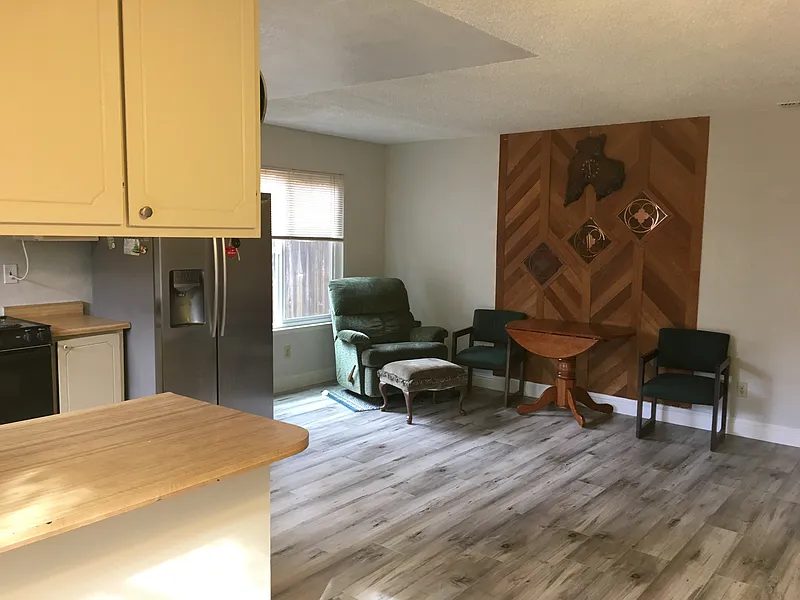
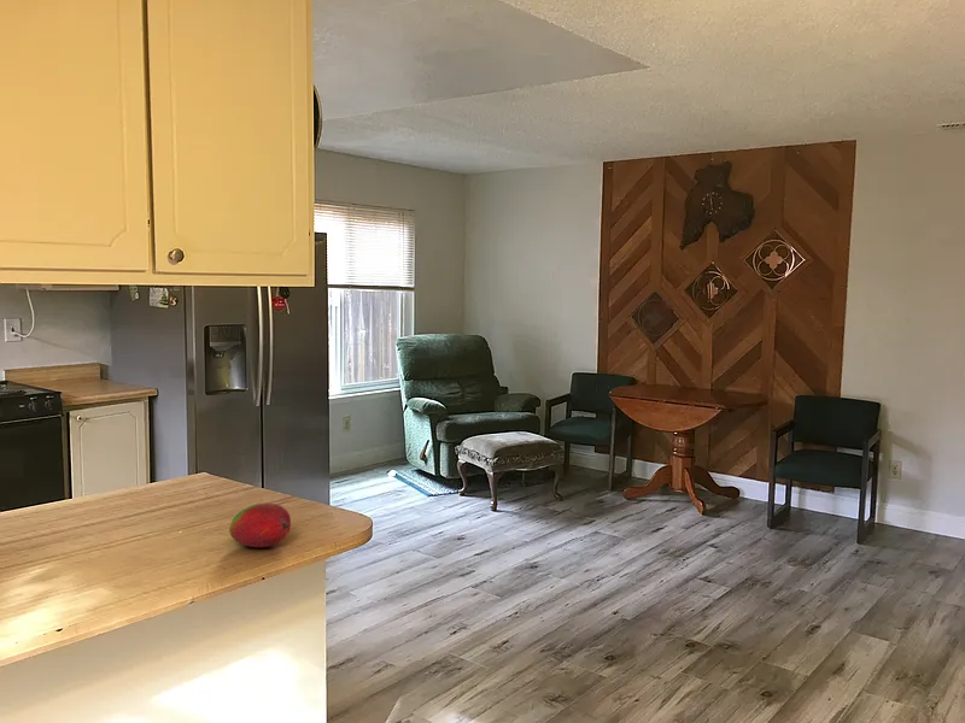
+ fruit (259, 524)
